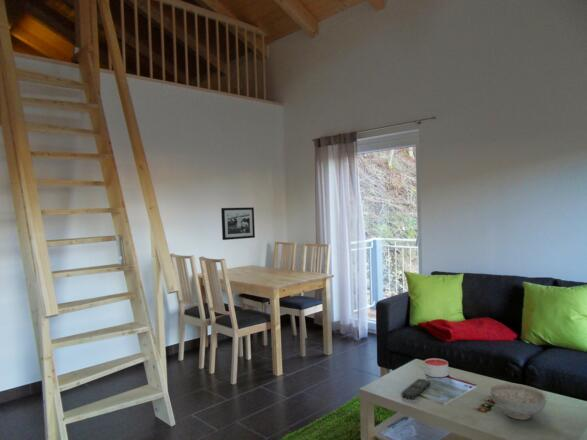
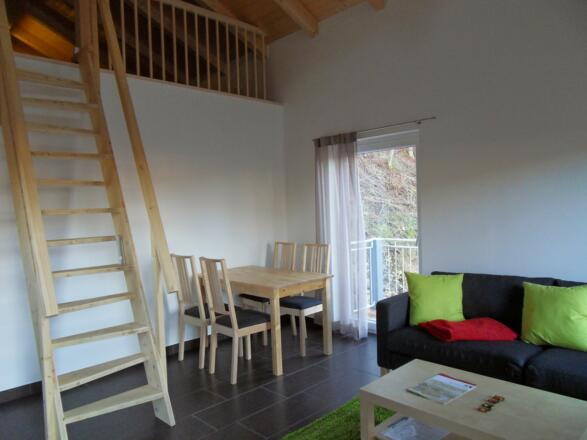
- decorative bowl (518, 403)
- candle (436, 367)
- picture frame (238, 223)
- remote control (416, 388)
